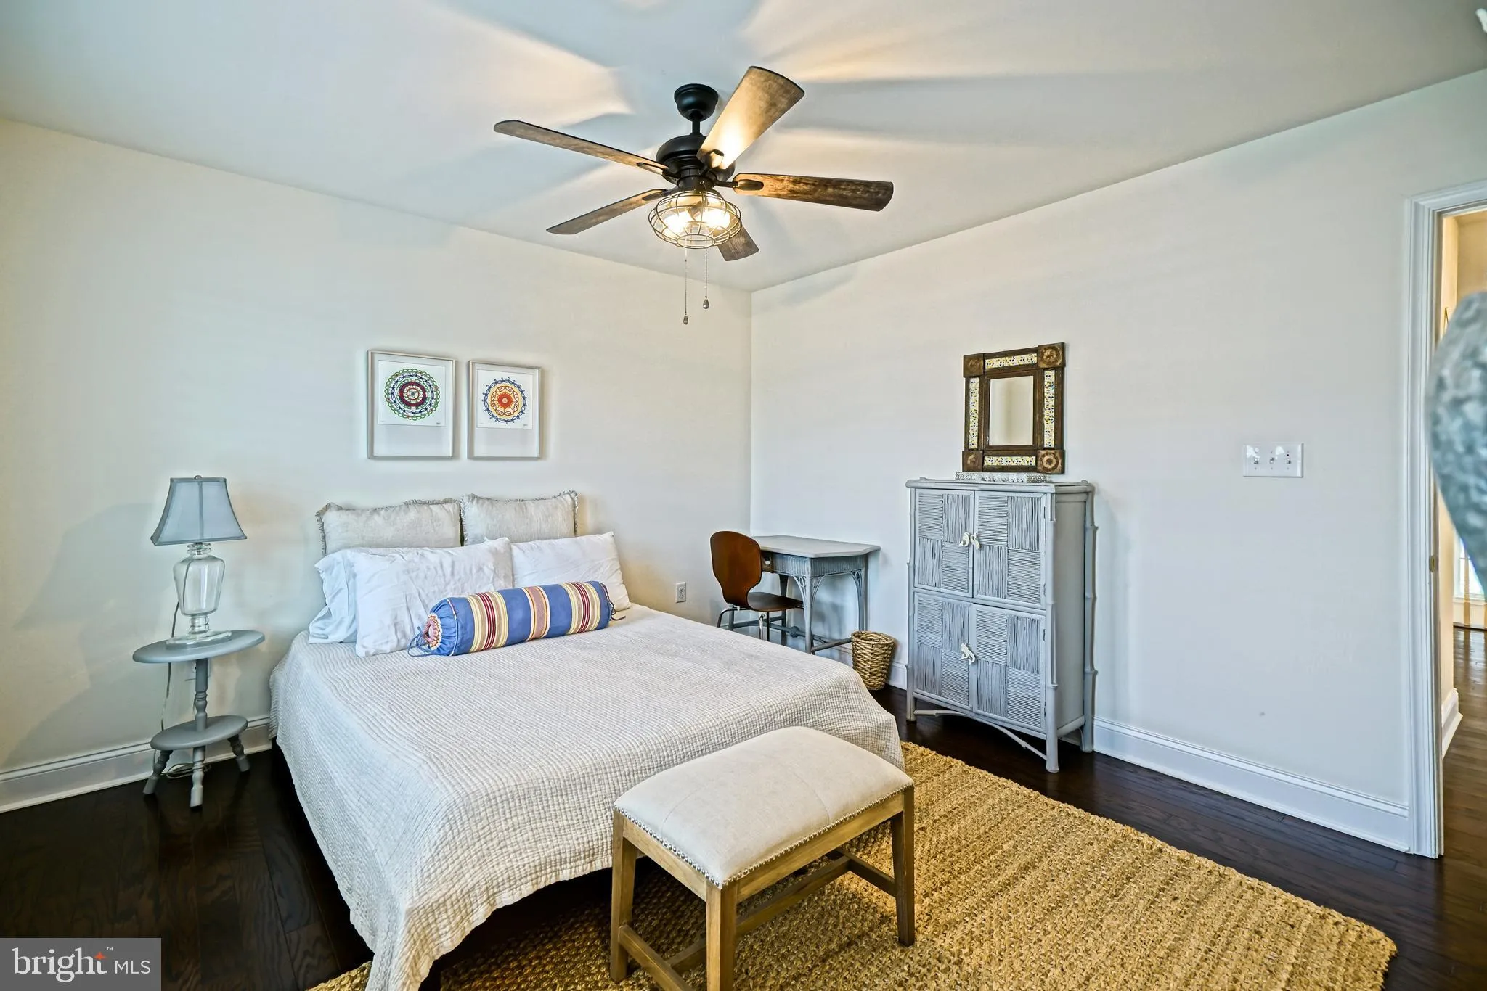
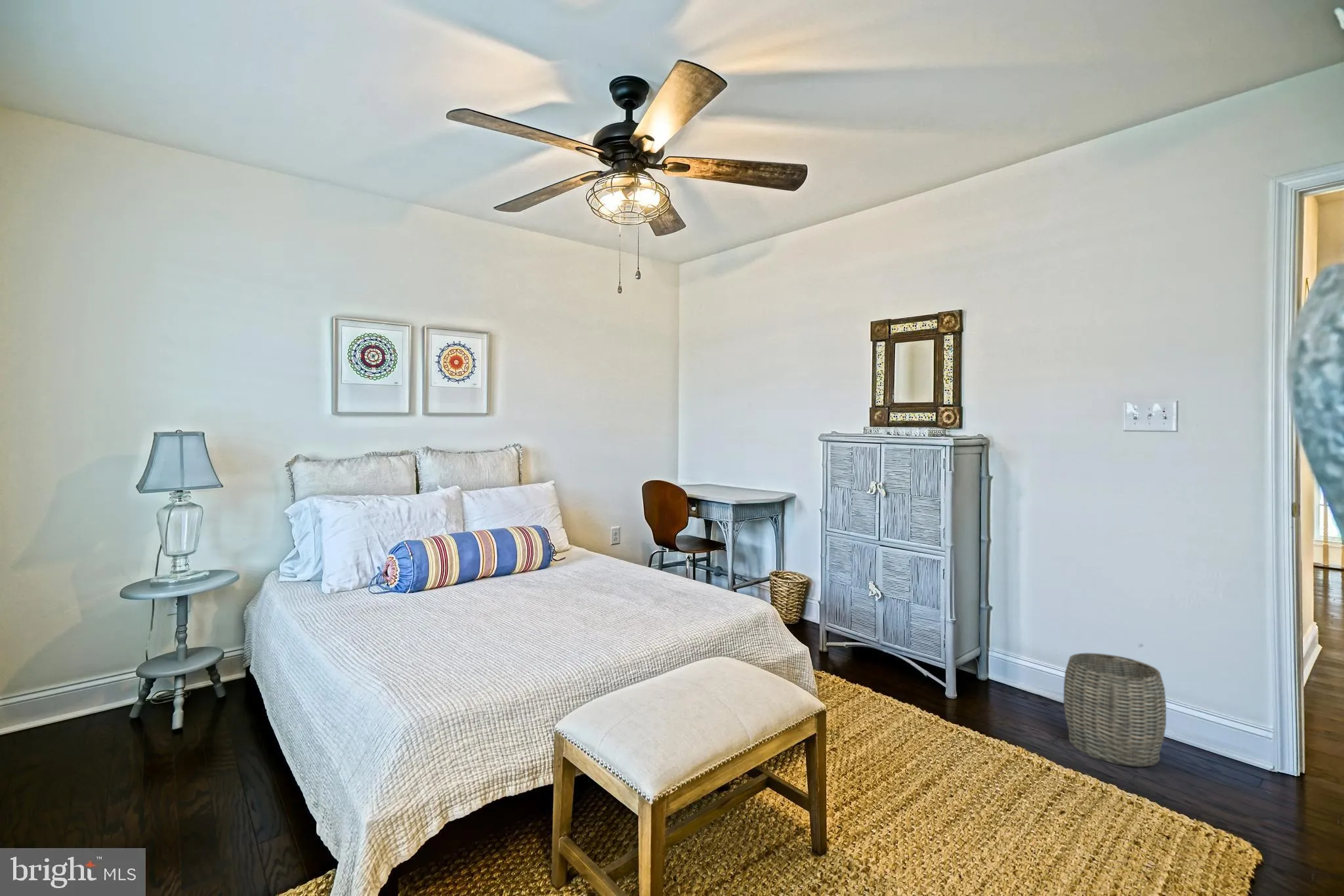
+ woven basket (1112, 706)
